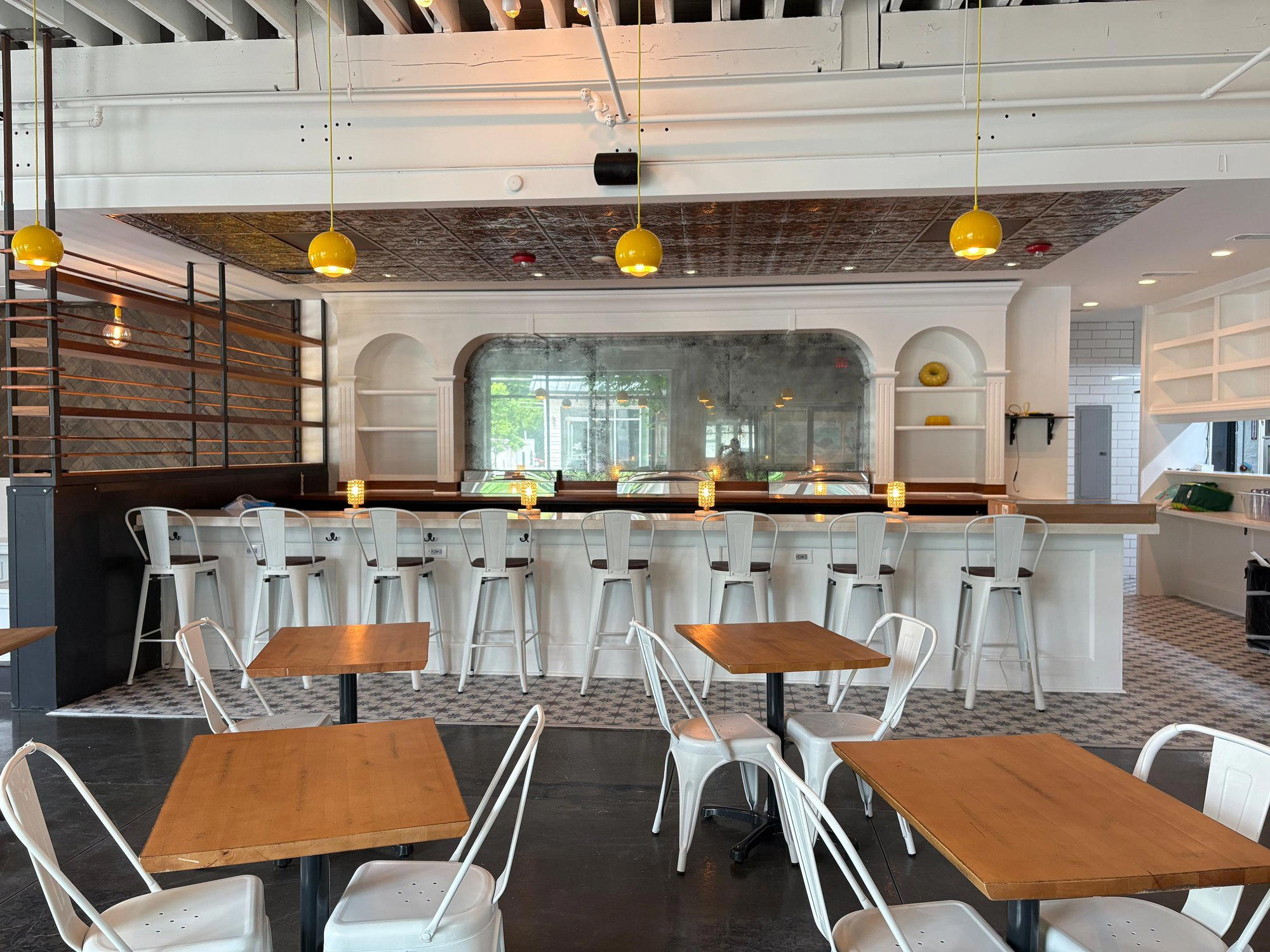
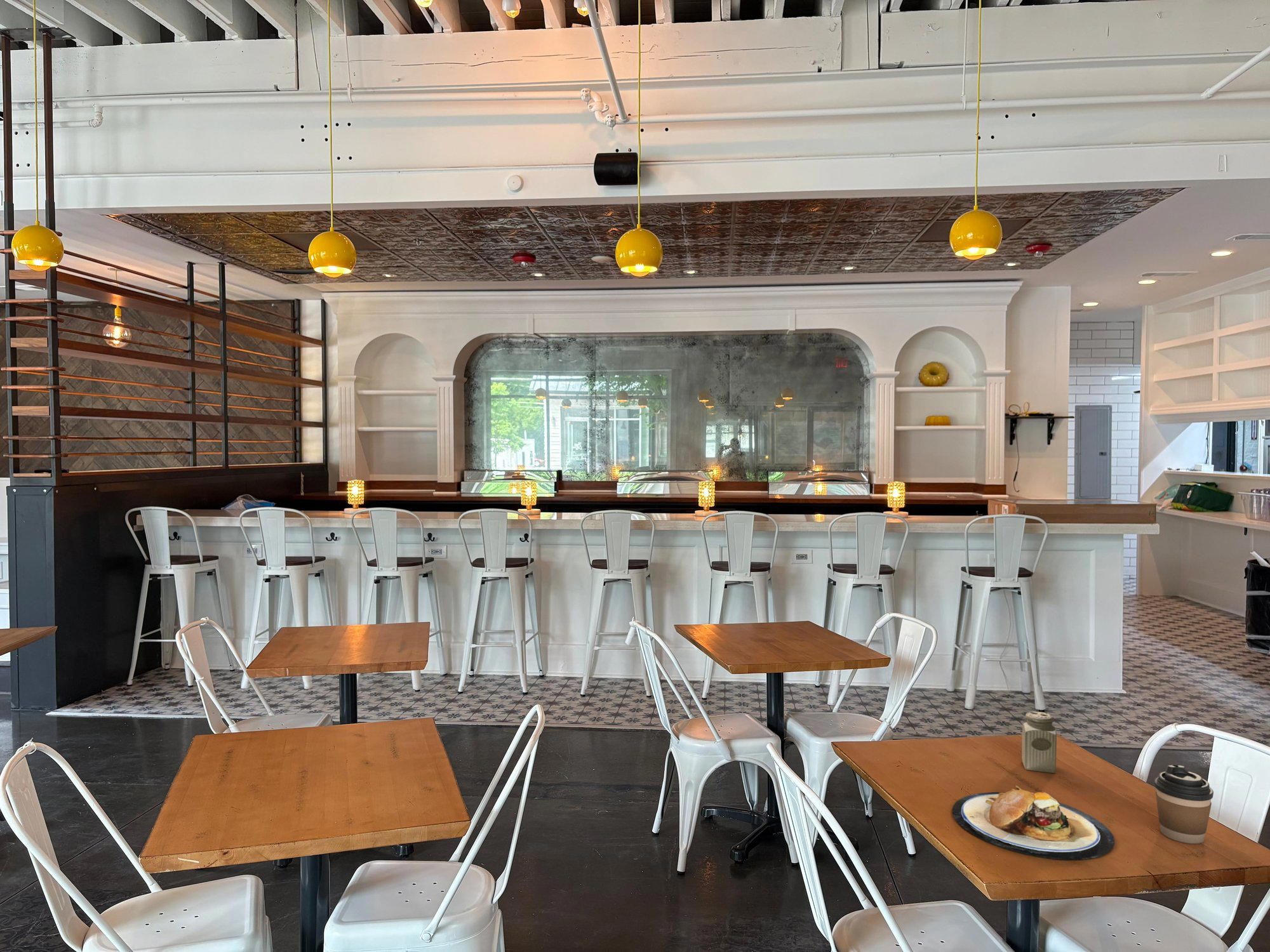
+ salt shaker (1039, 740)
+ coffee cup (1182, 803)
+ plate (1031, 803)
